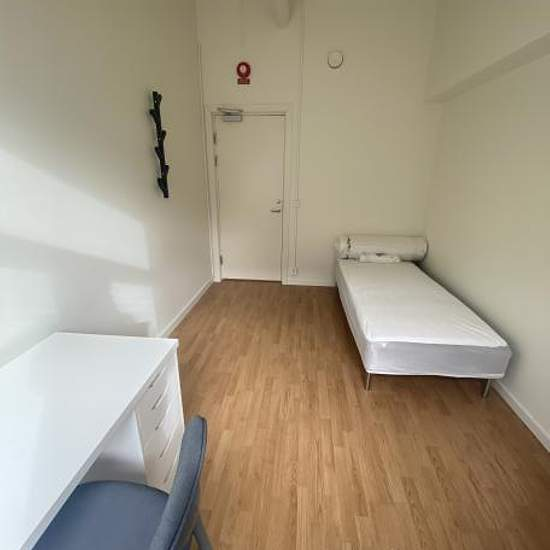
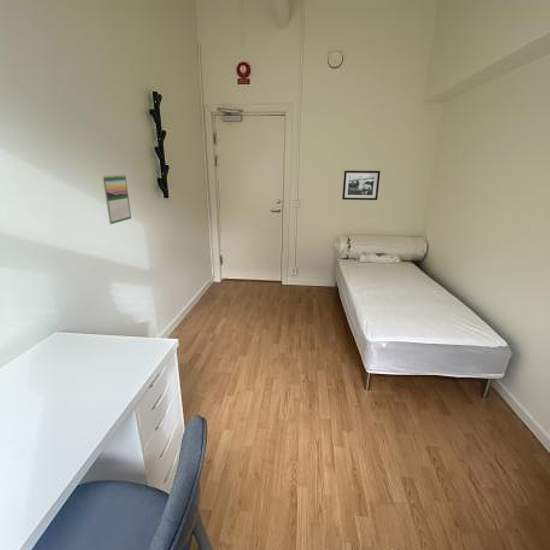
+ calendar (117, 198)
+ picture frame (360, 185)
